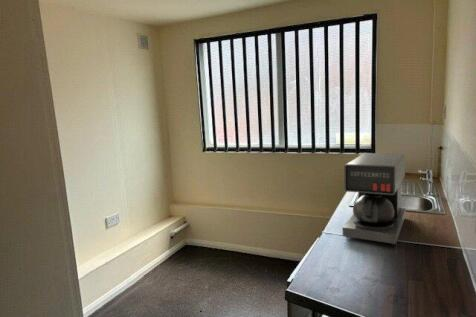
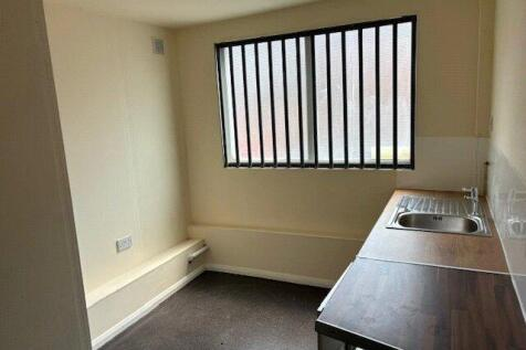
- coffee maker (376, 193)
